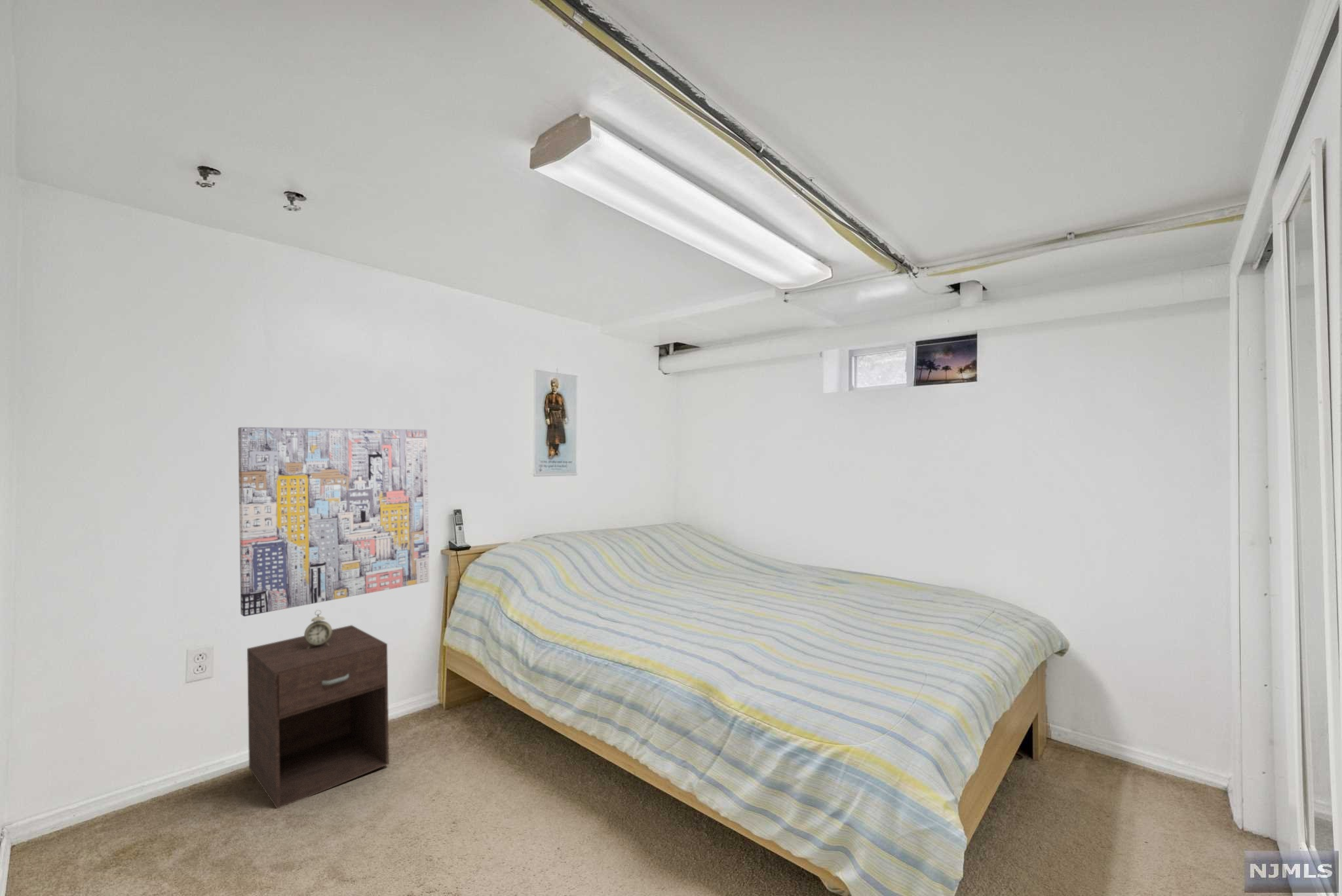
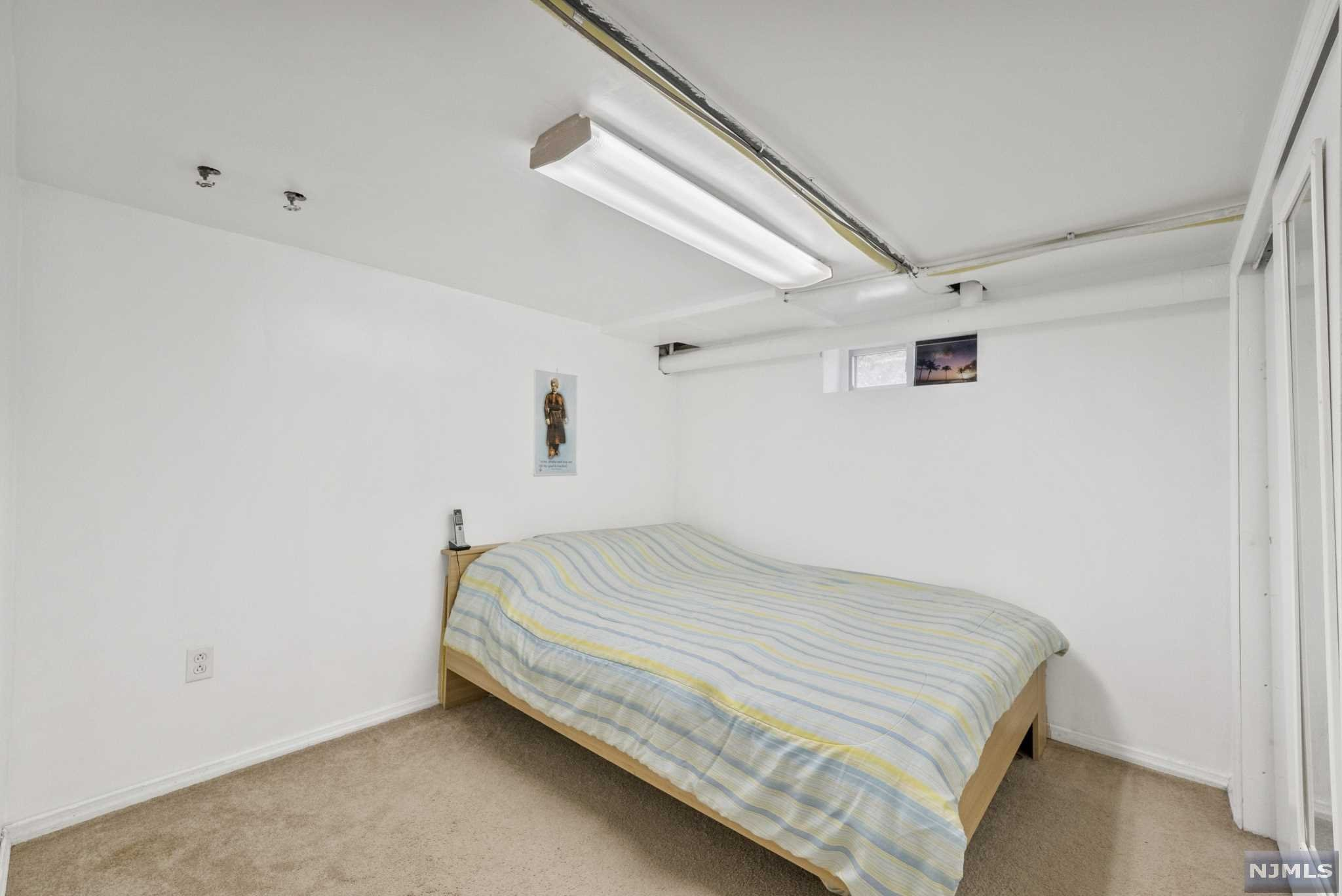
- wall art (343, 512)
- alarm clock (318, 627)
- nightstand (320, 707)
